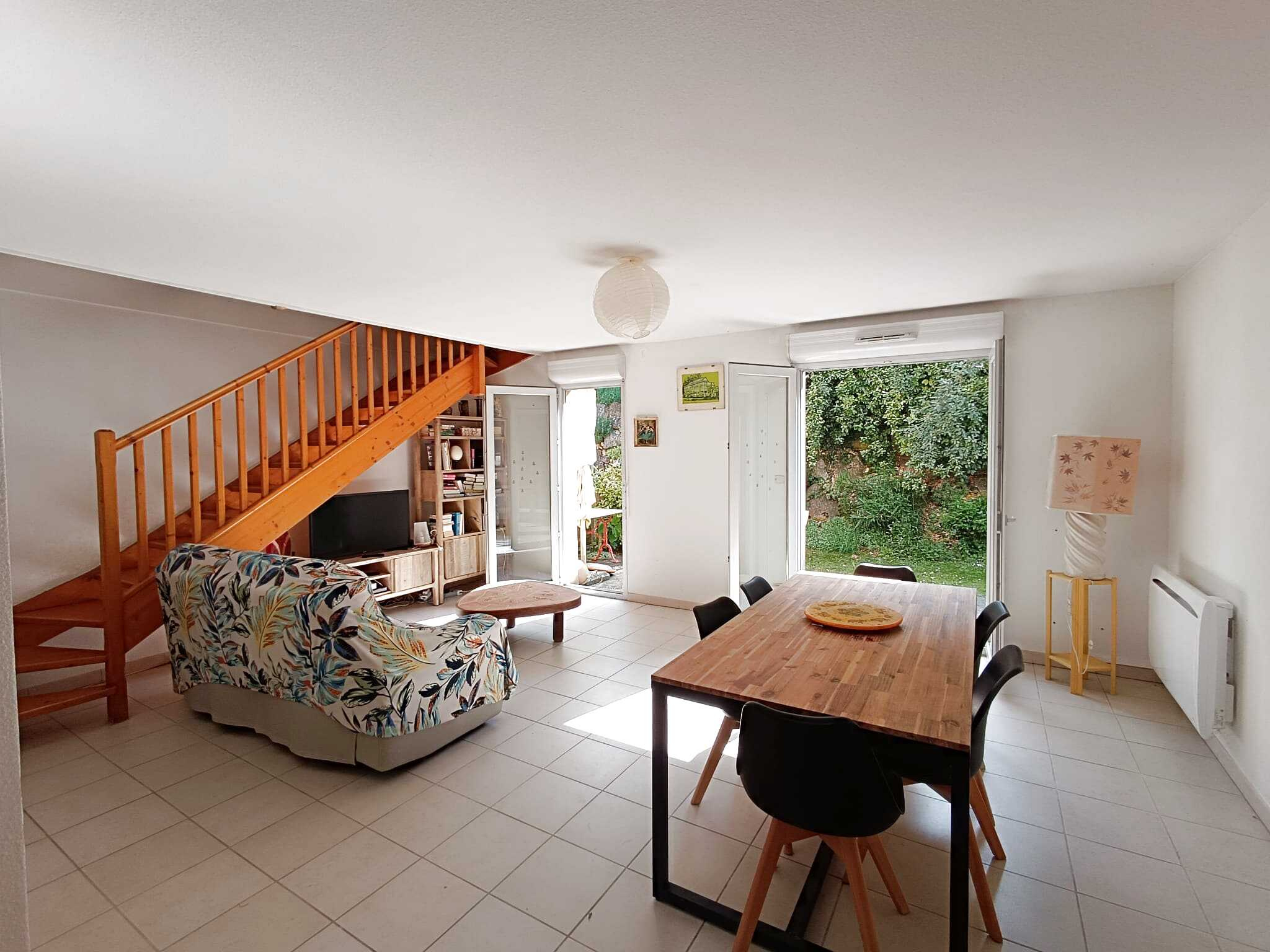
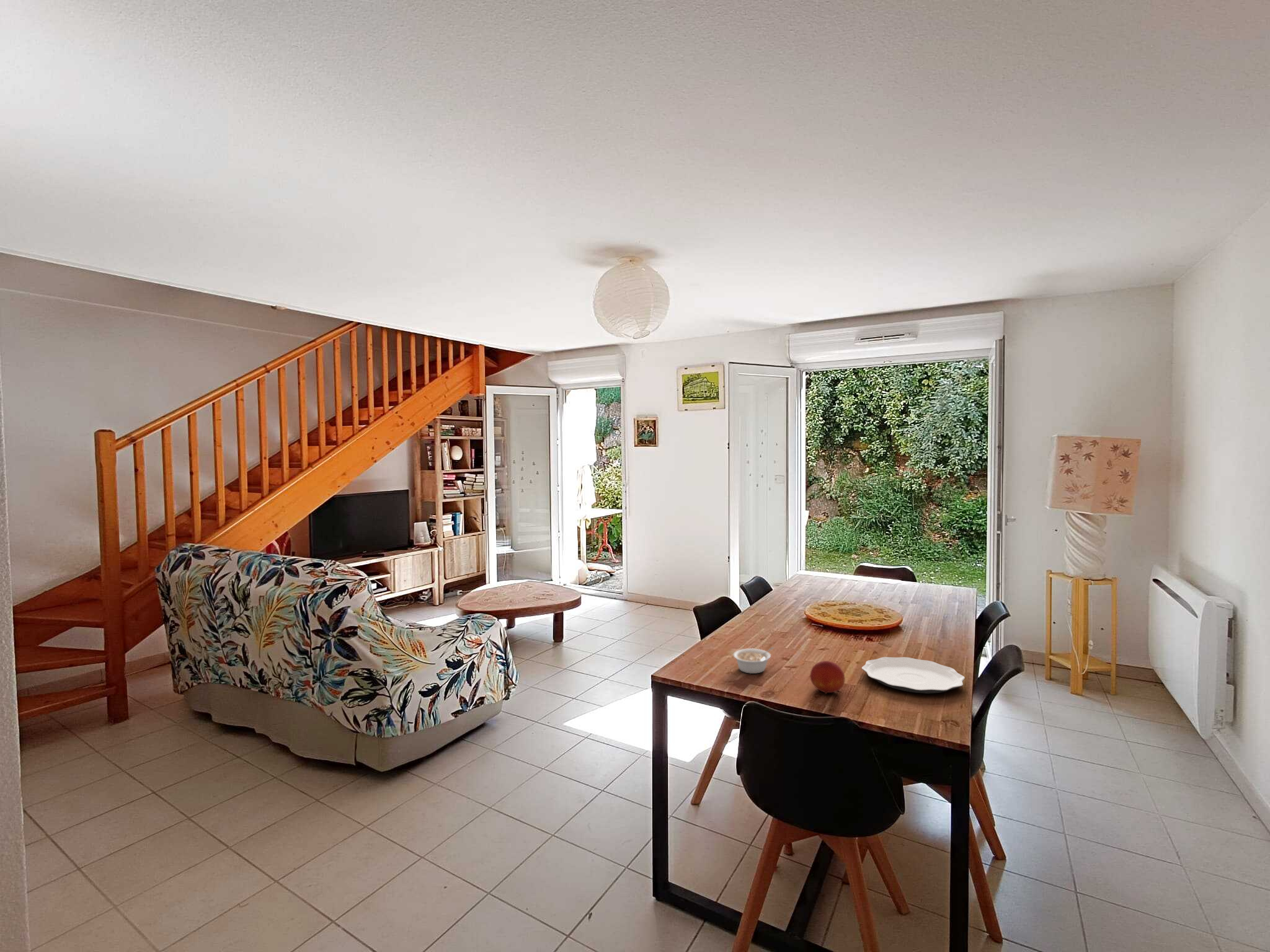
+ legume (752, 659)
+ fruit (827, 676)
+ plate (912, 676)
